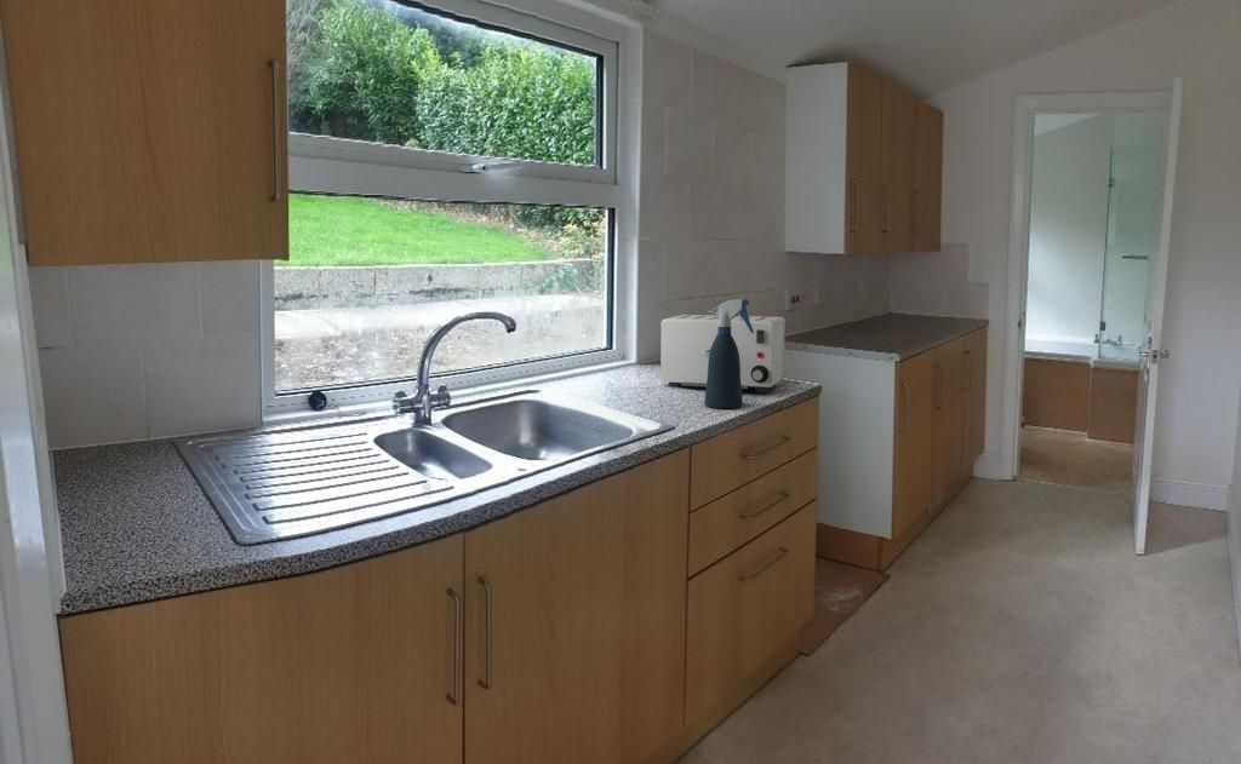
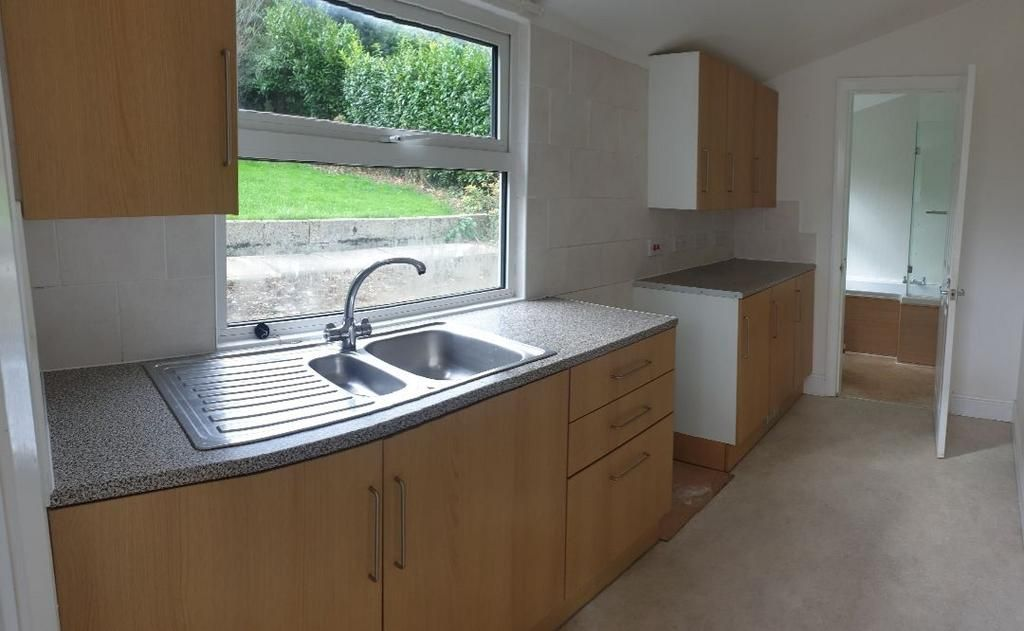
- toaster (710, 347)
- spray bottle (727, 351)
